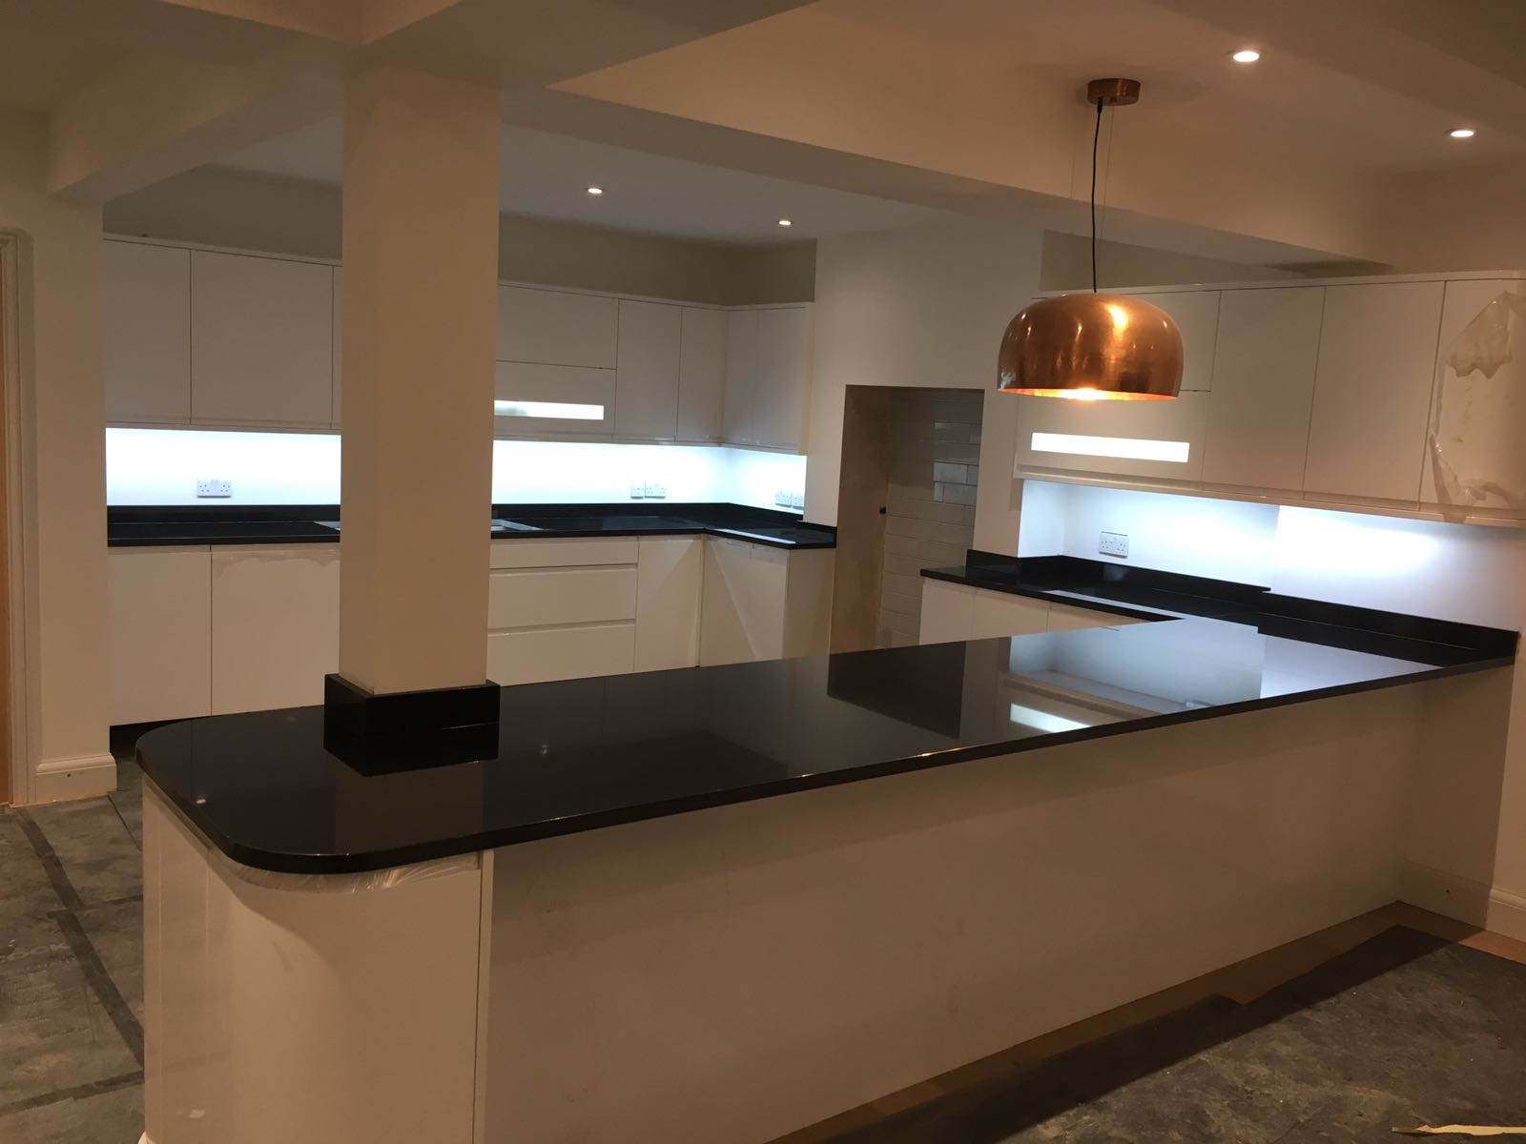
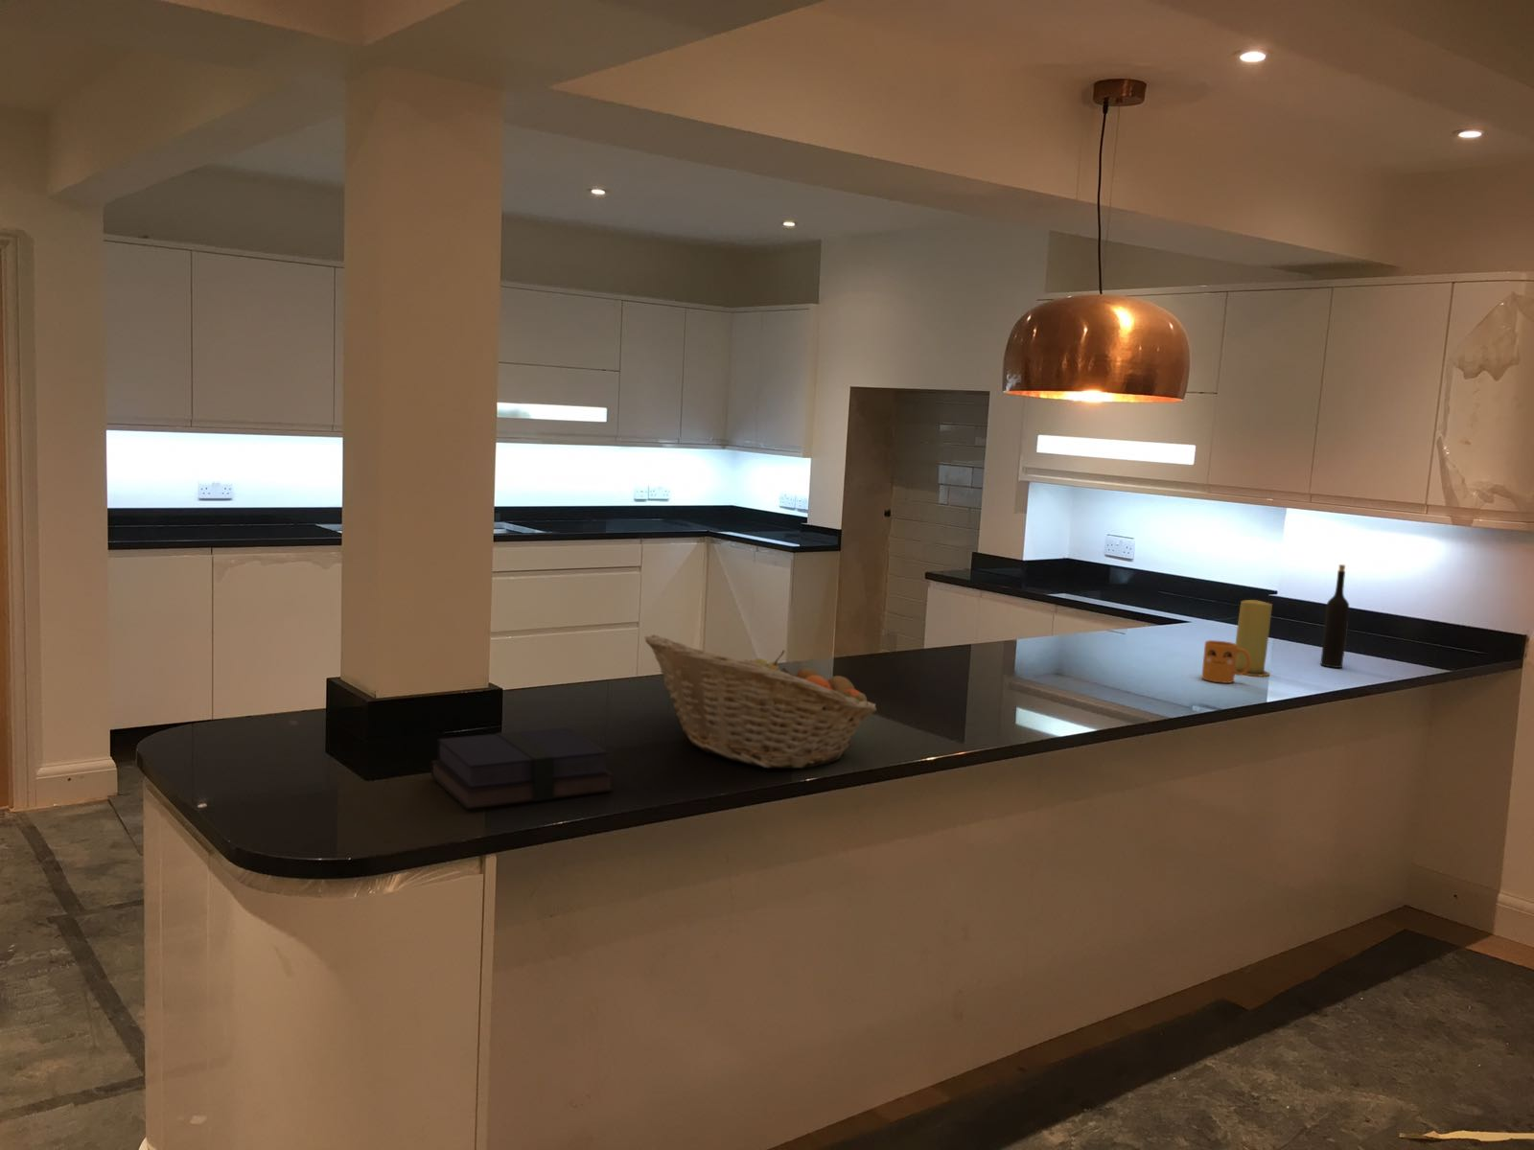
+ book (522, 763)
+ fruit basket (756, 693)
+ mug (1226, 662)
+ candle (1251, 637)
+ wine bottle (1336, 615)
